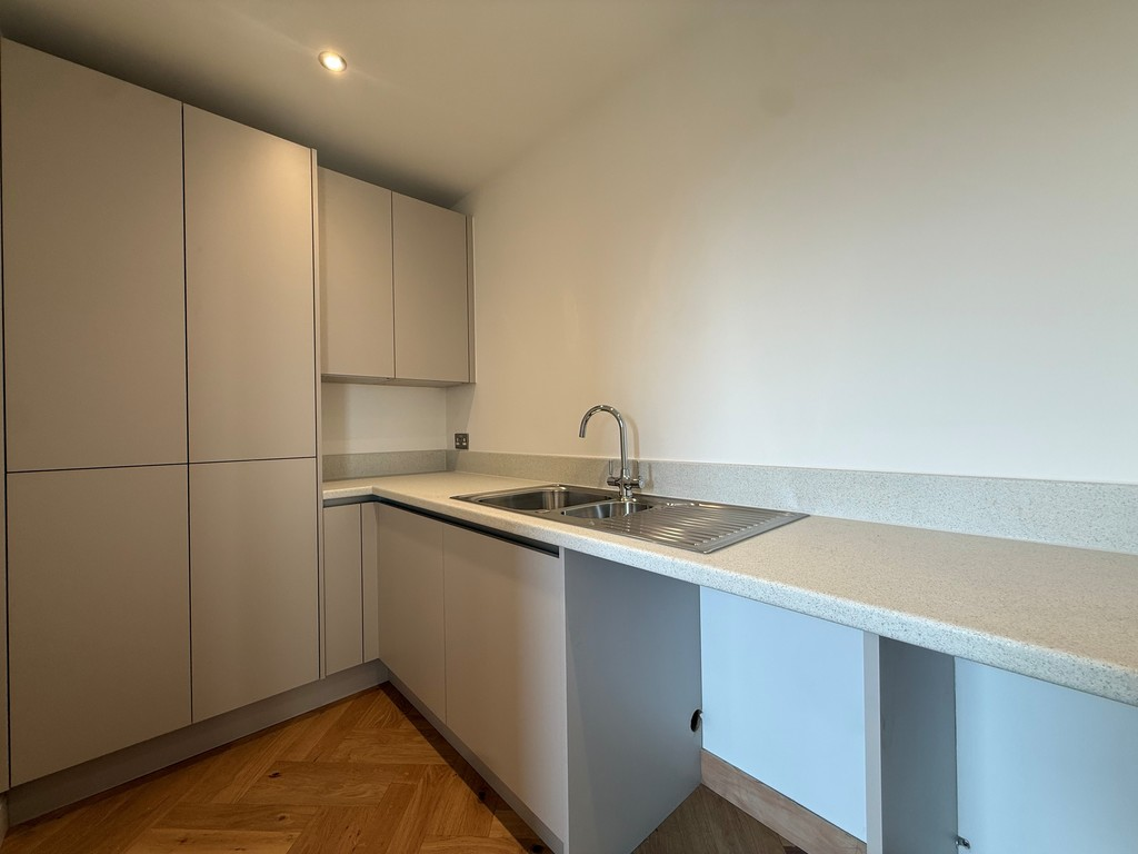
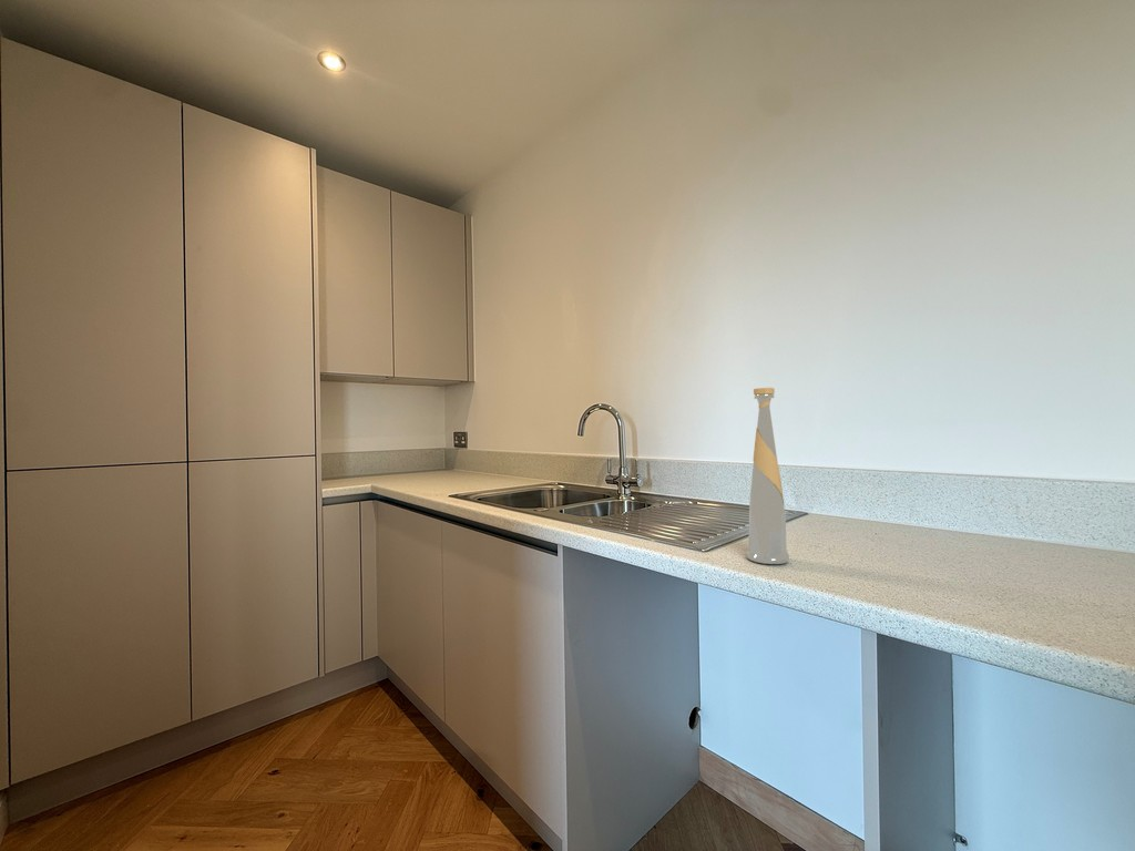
+ bottle (765, 473)
